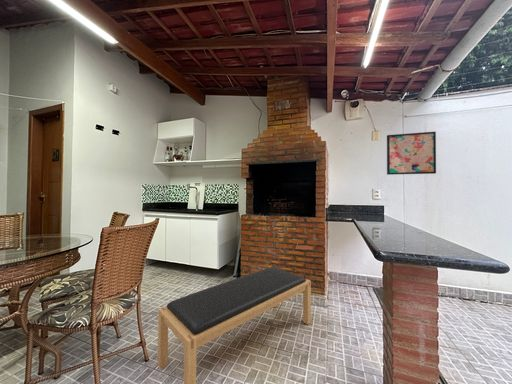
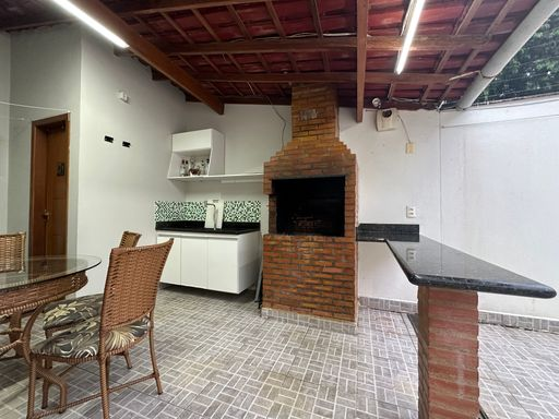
- wall art (410, 153)
- bench (245, 313)
